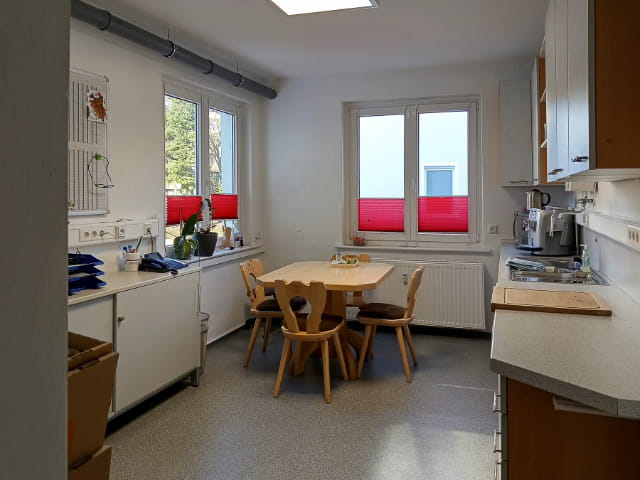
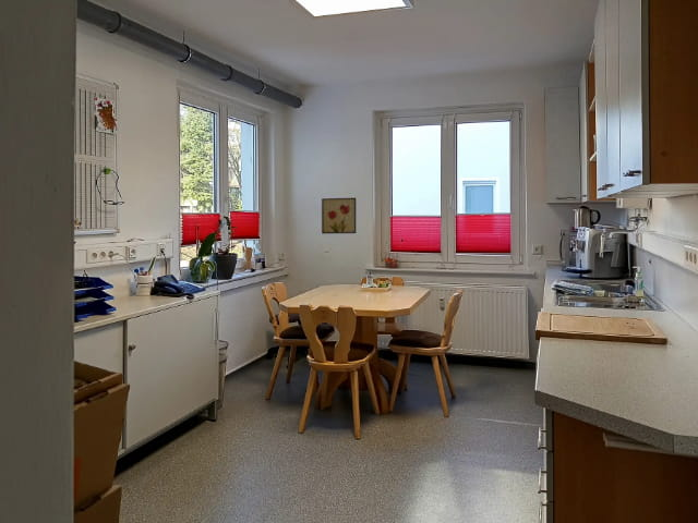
+ wall art (338, 216)
